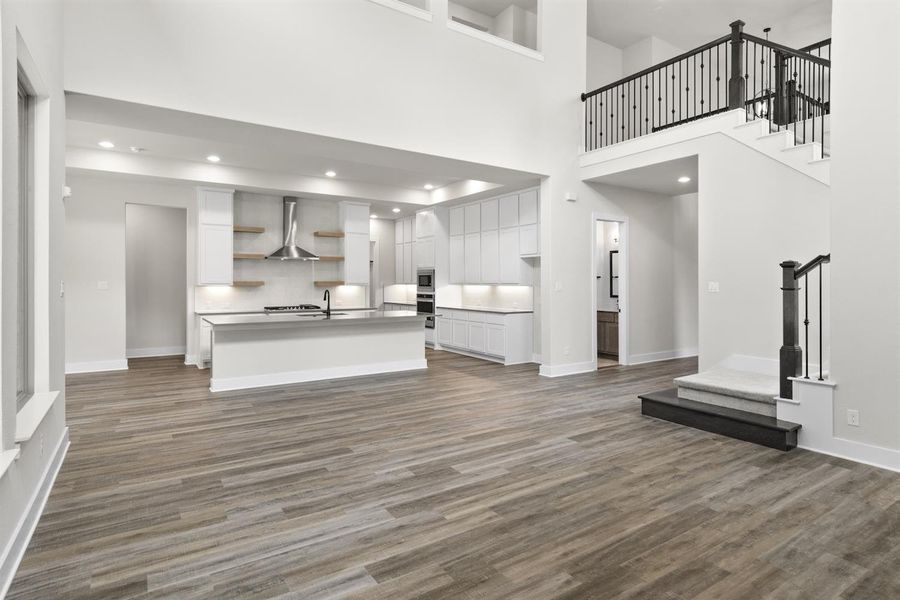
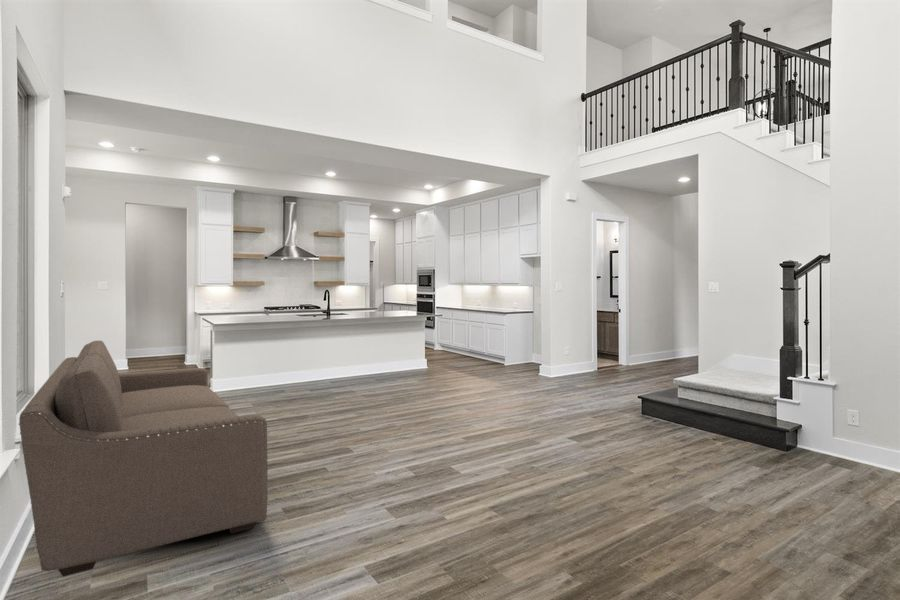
+ sofa (149, 414)
